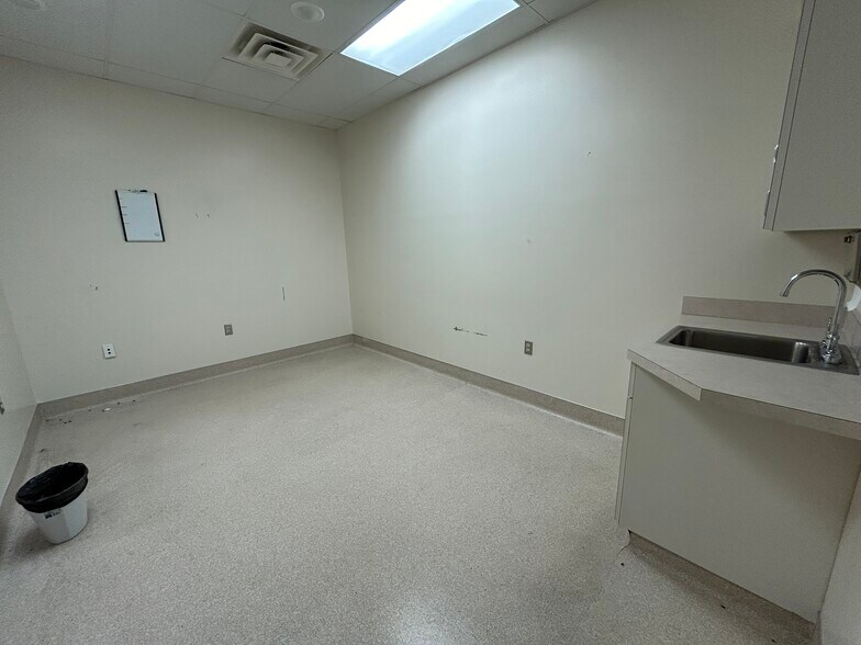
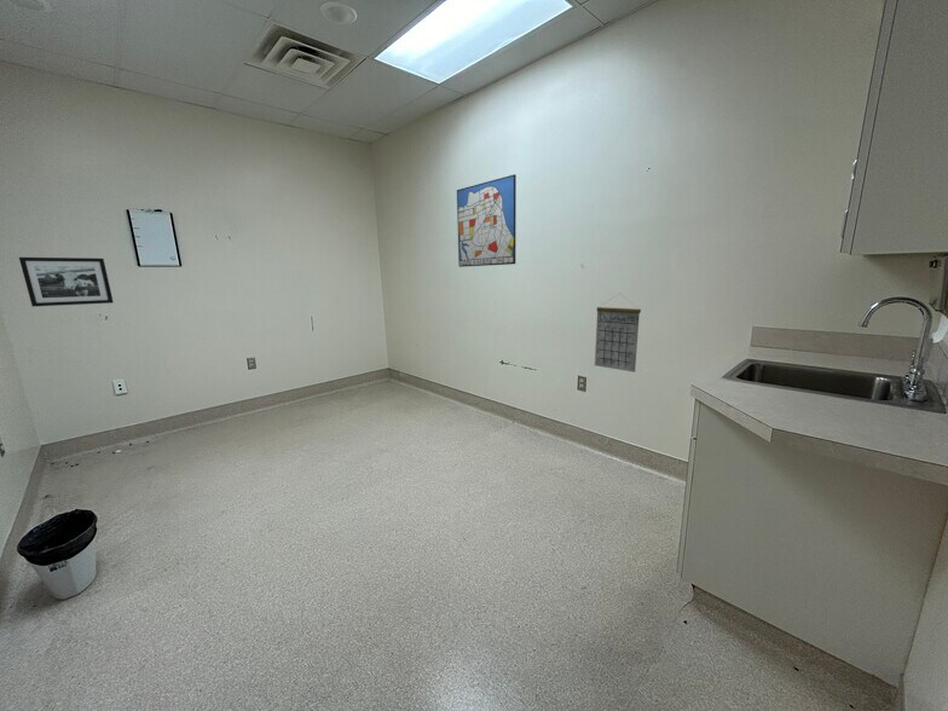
+ calendar (615, 331)
+ wall art (484, 225)
+ picture frame (69, 281)
